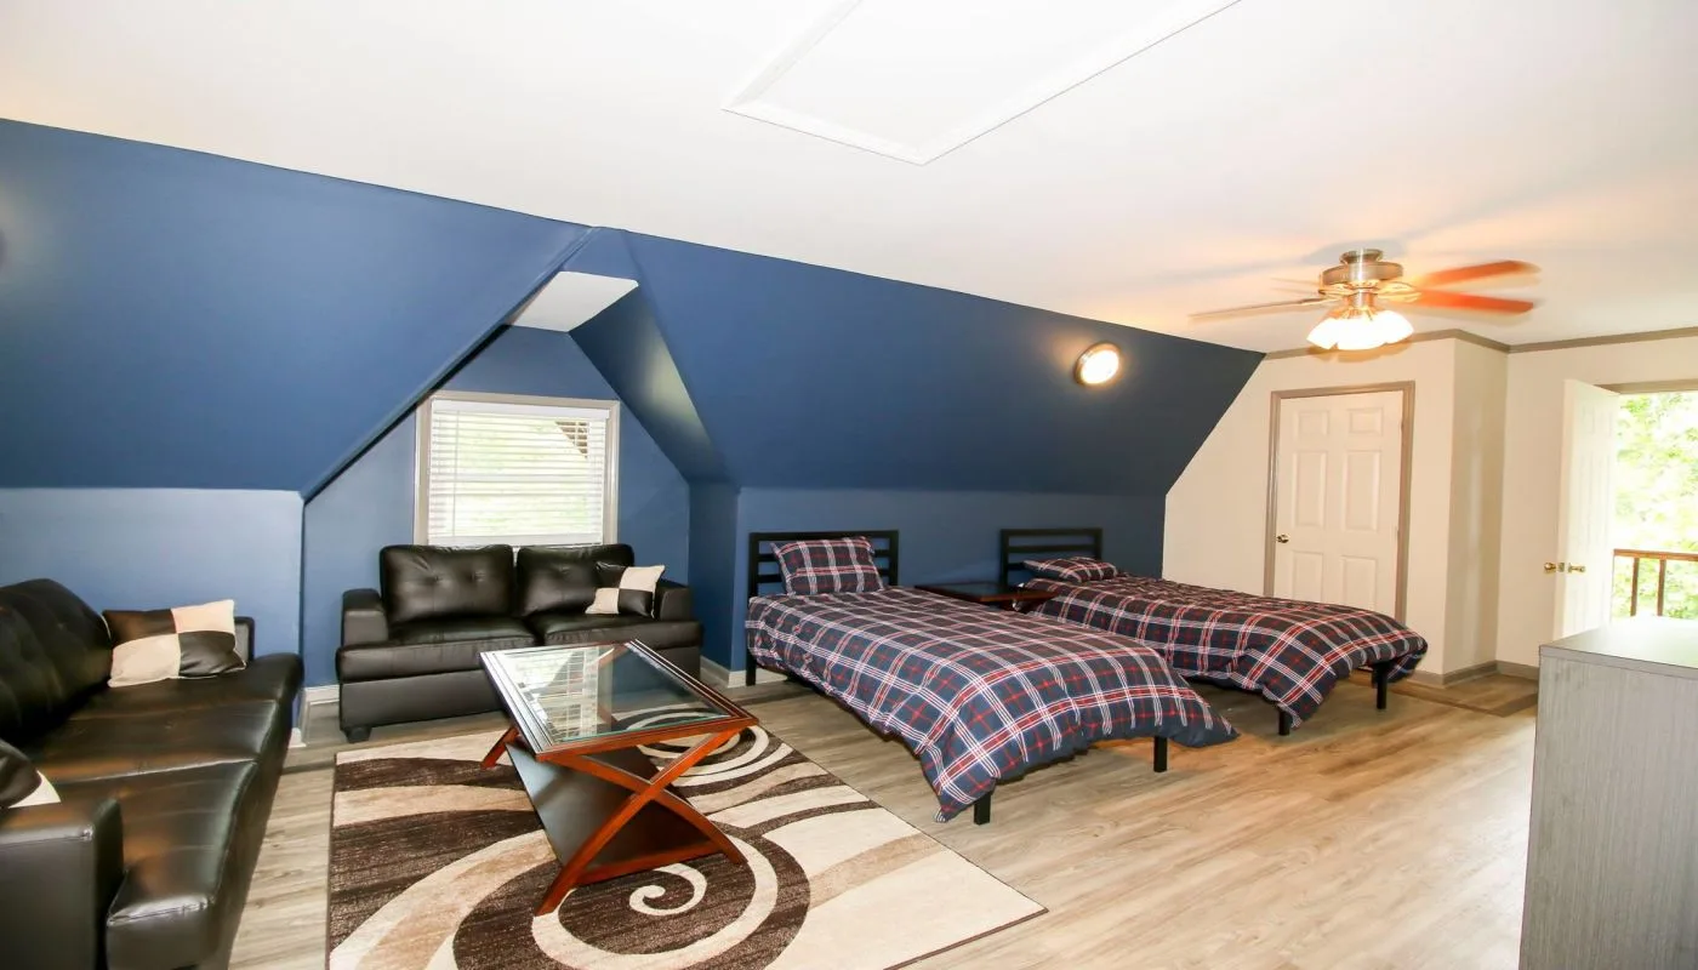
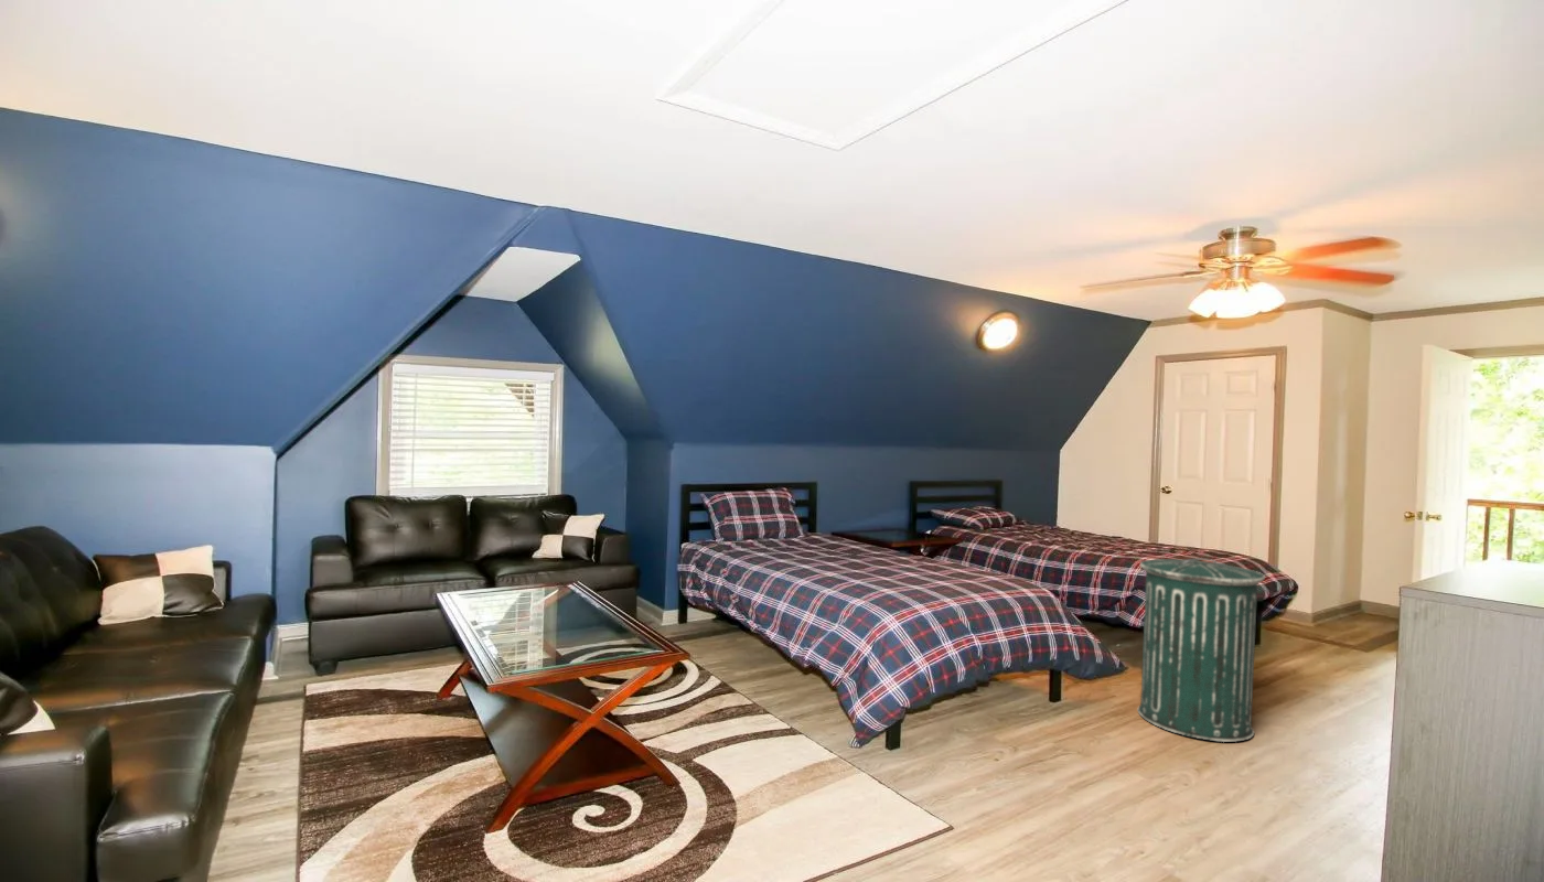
+ trash can (1197, 639)
